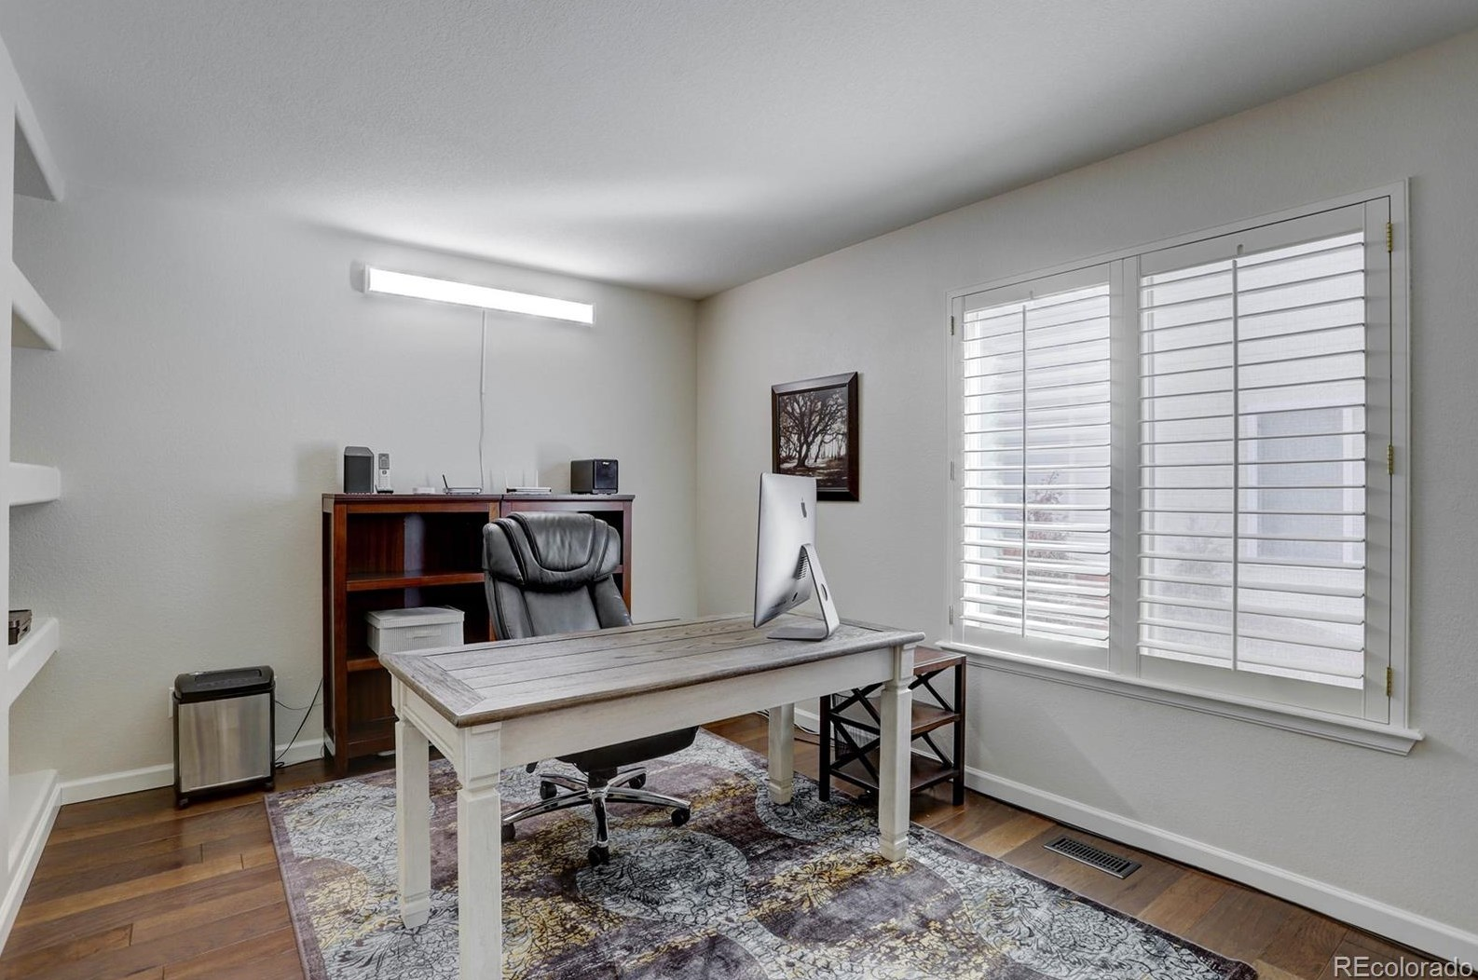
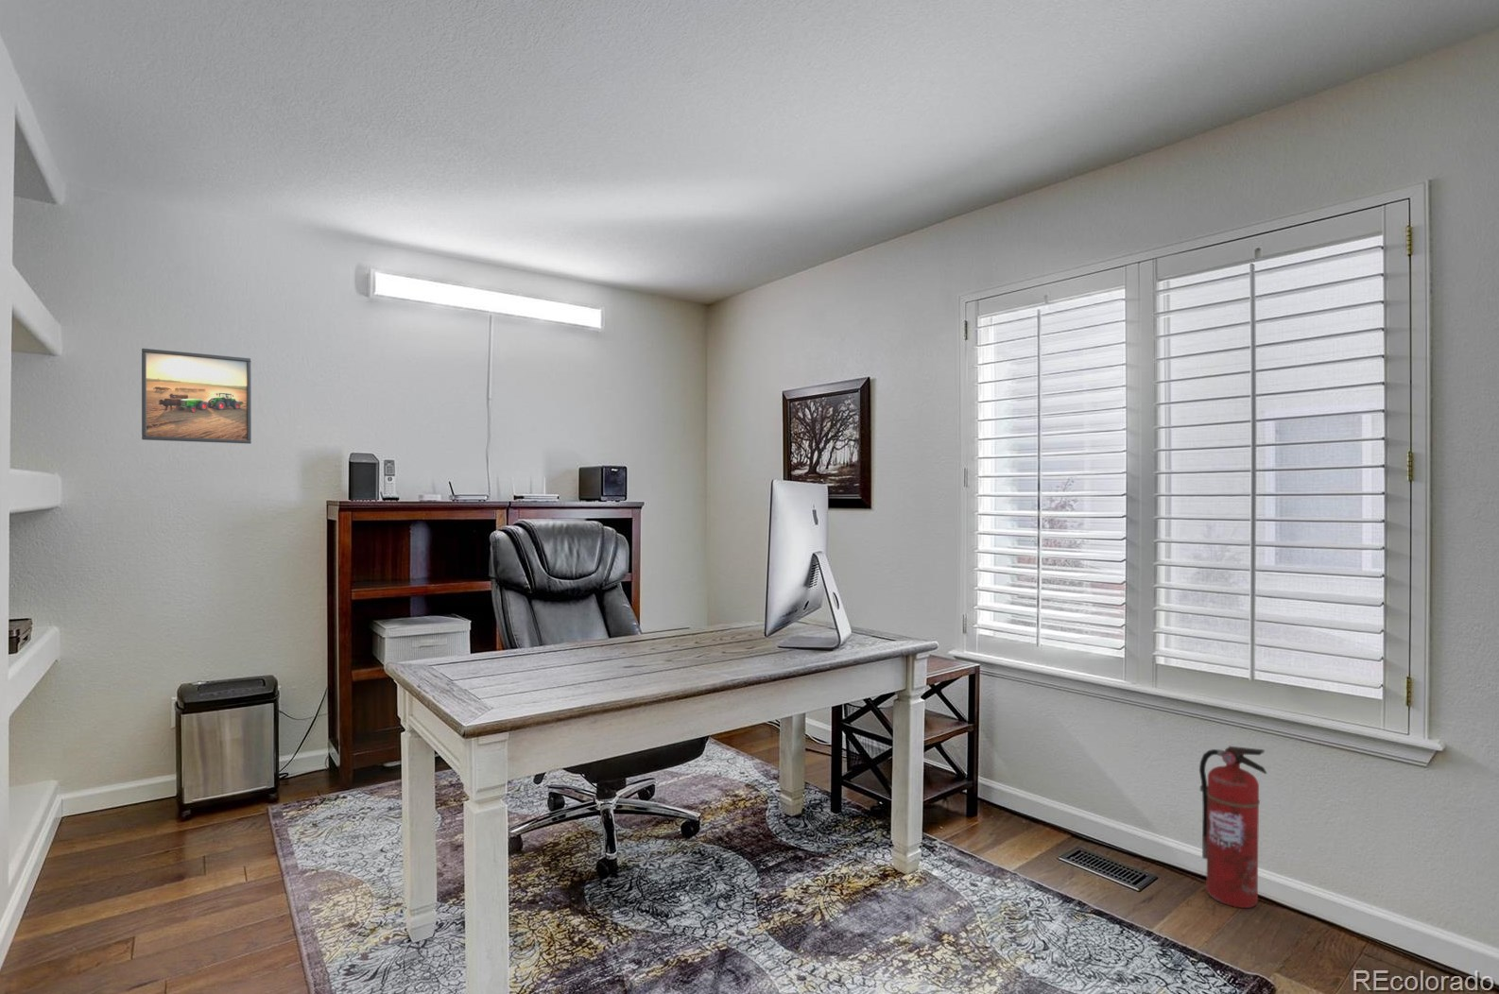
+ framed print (197, 398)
+ fire extinguisher (1230, 819)
